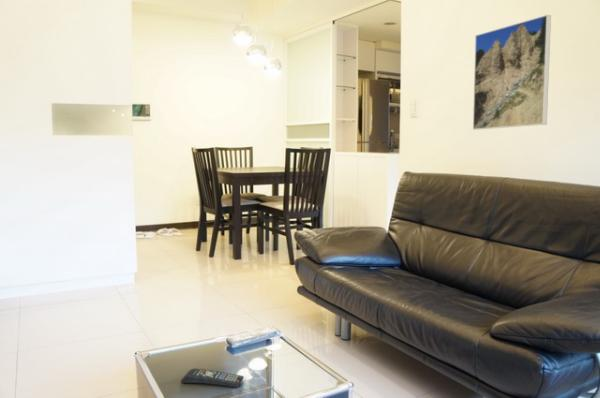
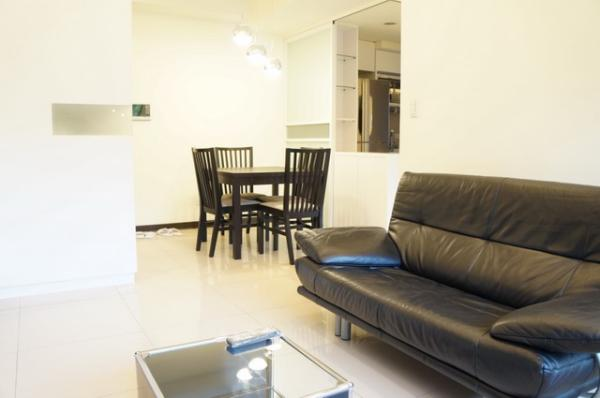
- remote control (212, 378)
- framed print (508, 77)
